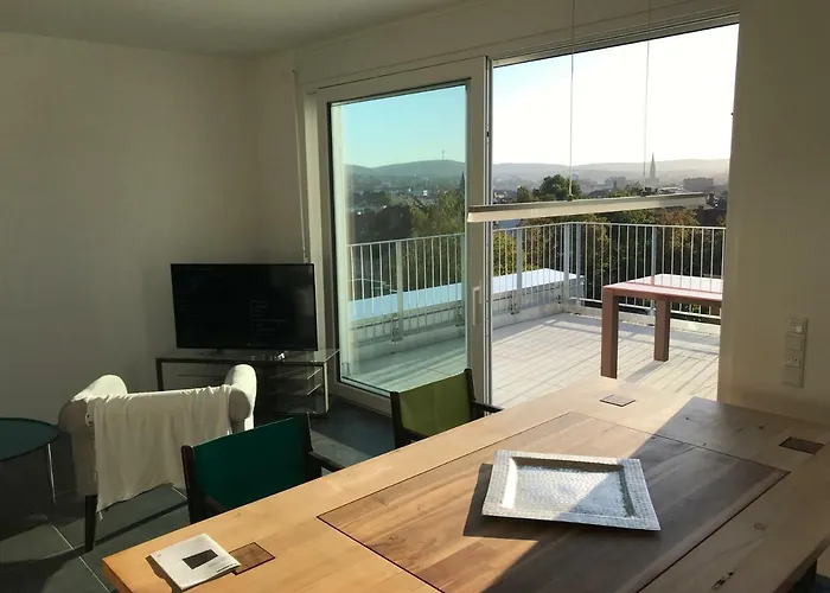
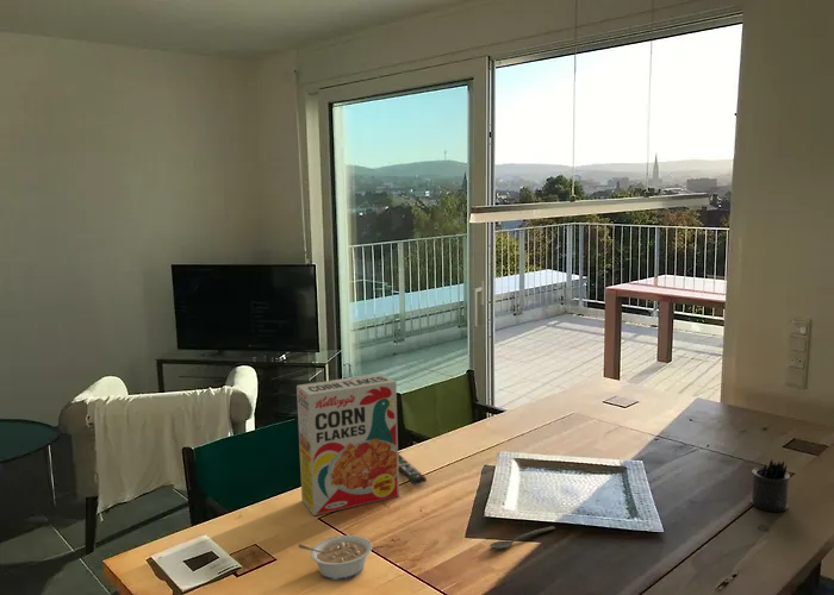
+ spoon (523, 536)
+ remote control (404, 466)
+ pen holder (770, 481)
+ cereal box (348, 441)
+ legume (340, 558)
